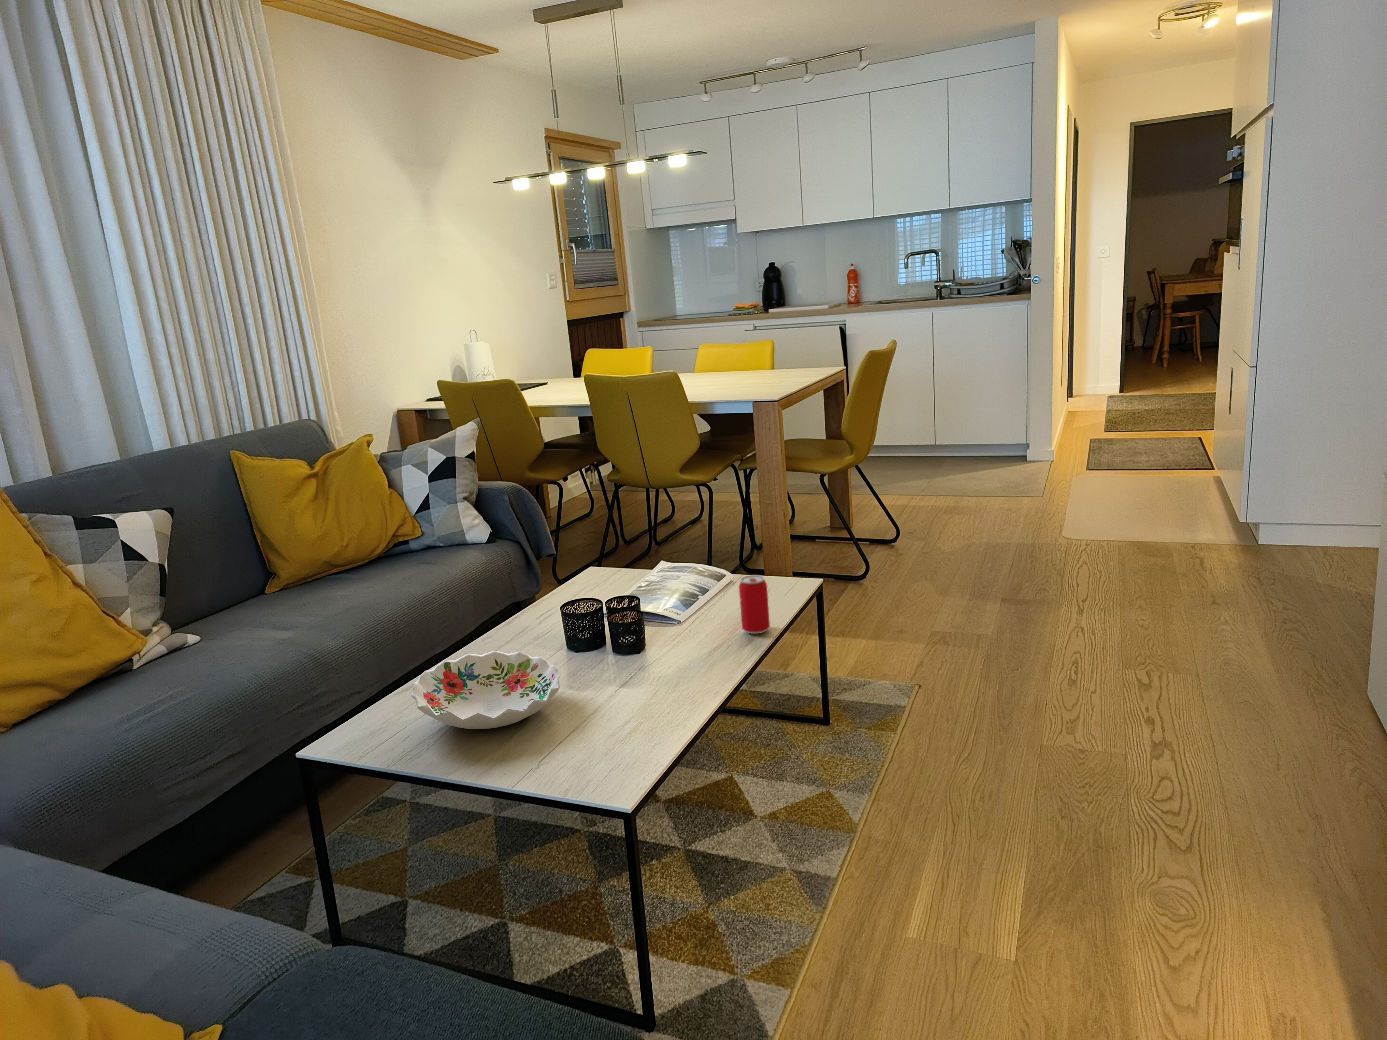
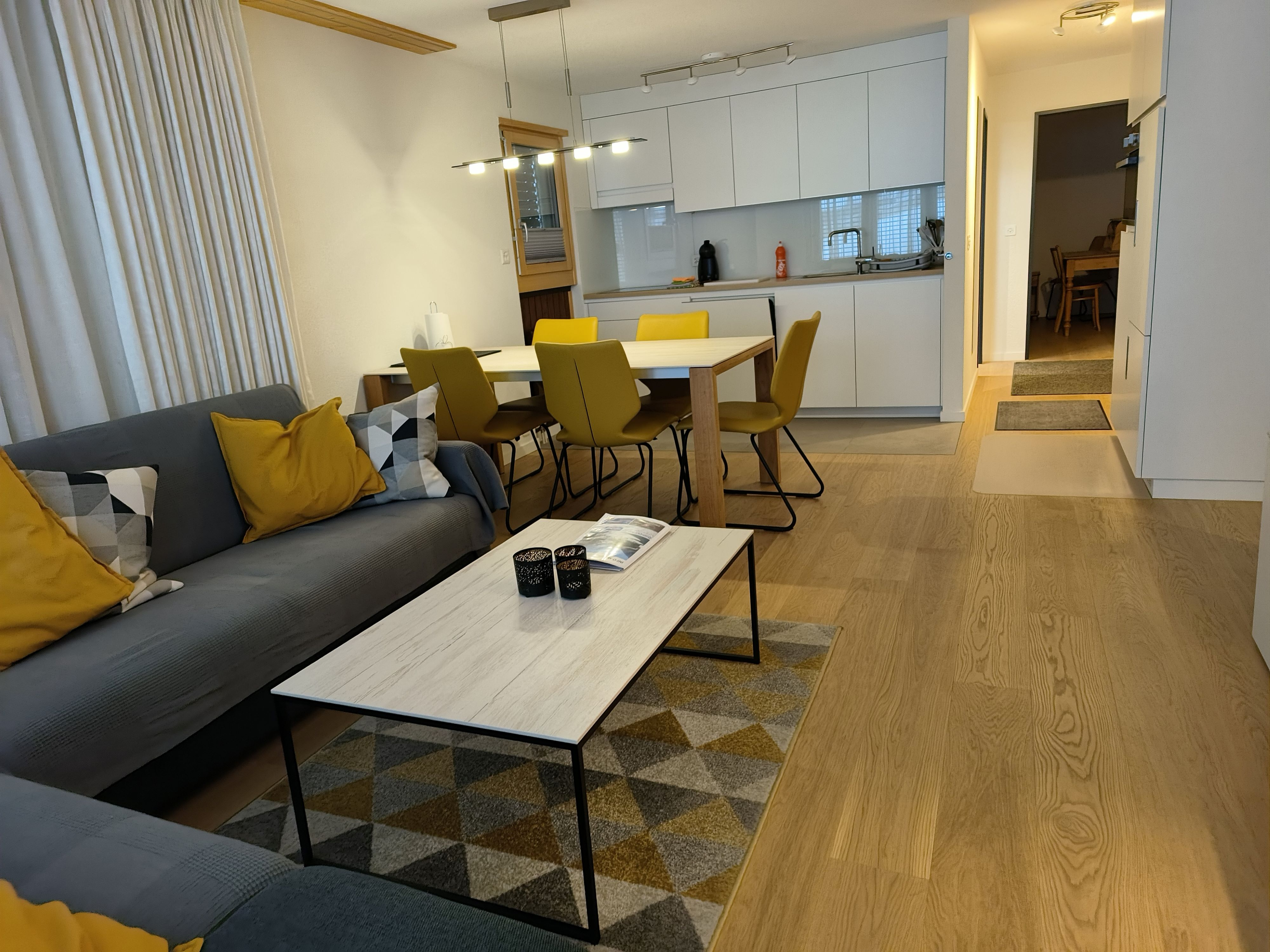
- beverage can (755, 604)
- decorative bowl (488, 693)
